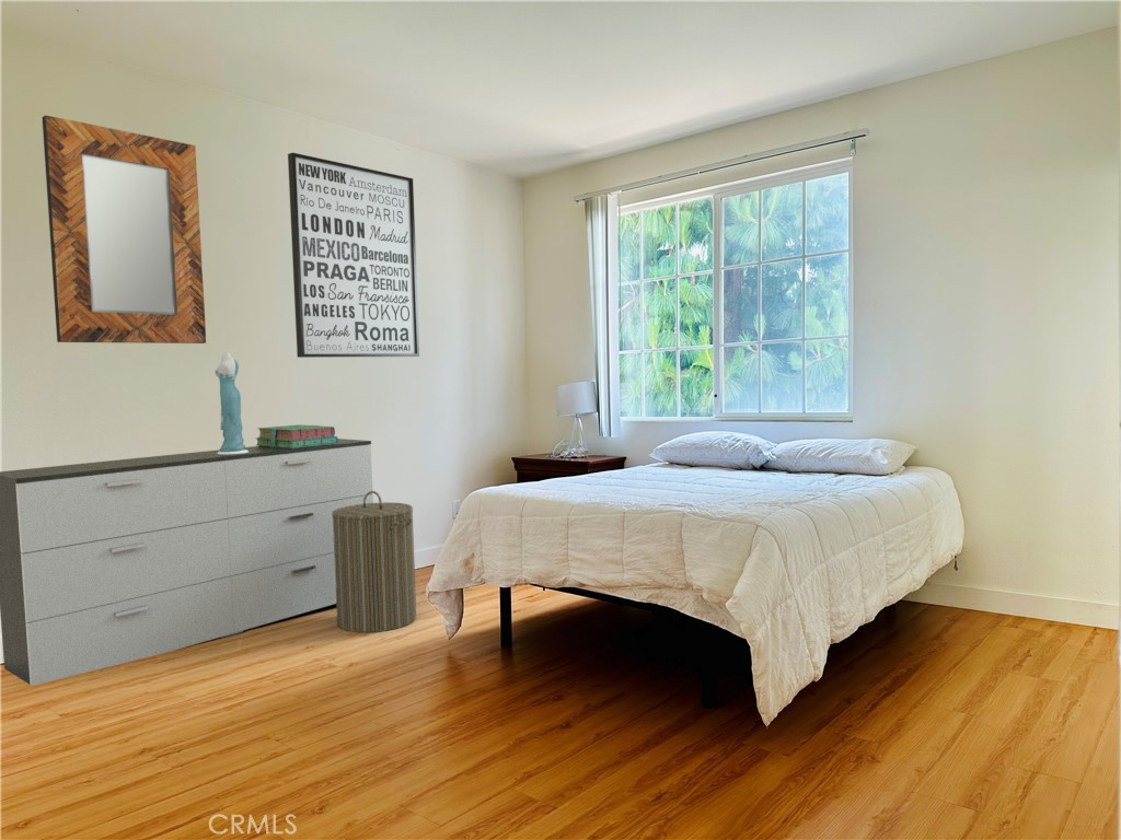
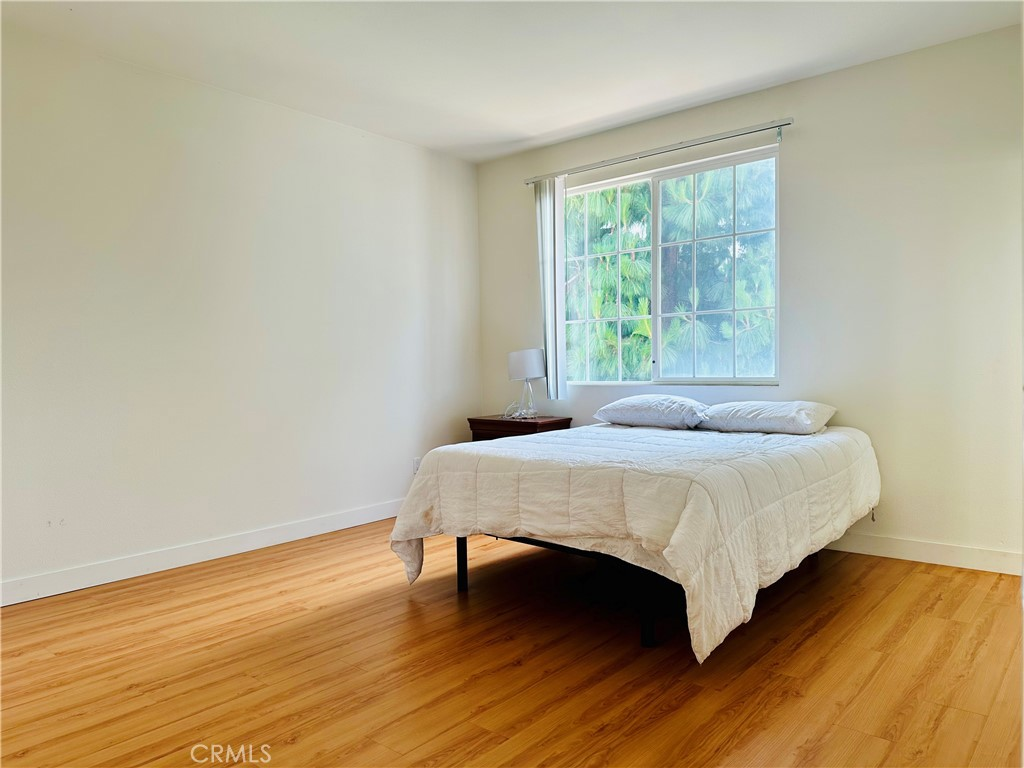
- wall art (358, 262)
- stack of books (296, 435)
- home mirror (130, 237)
- dresser (212, 542)
- laundry hamper (374, 556)
- dress (230, 402)
